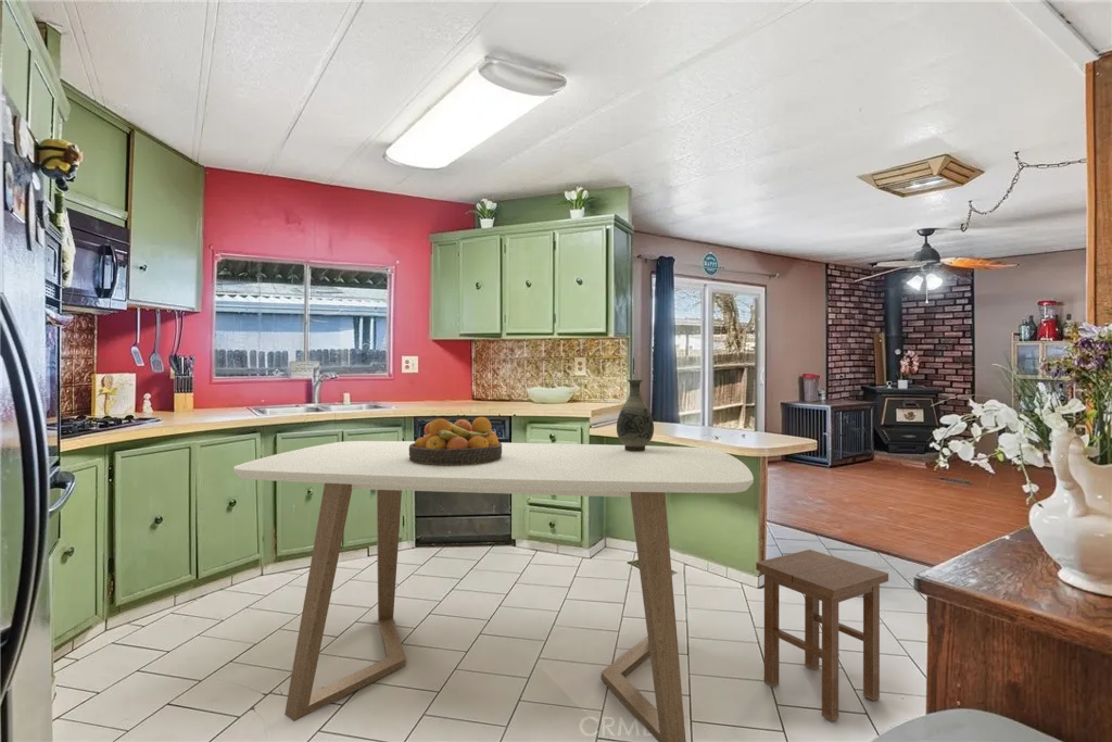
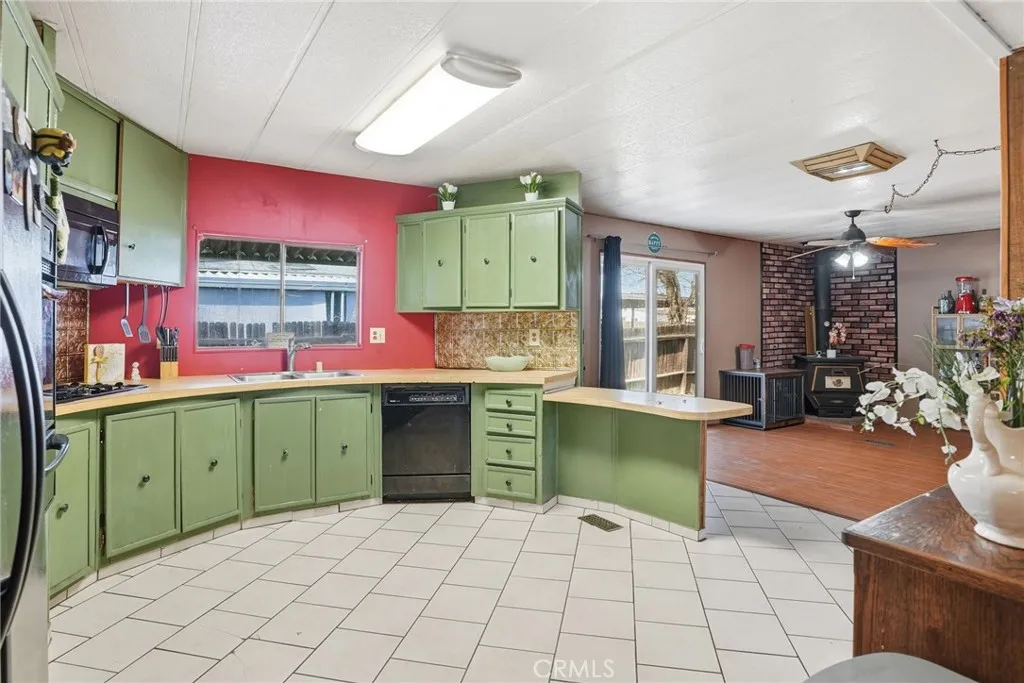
- dining table (501, 492)
- vase (634, 414)
- fruit bowl (456, 437)
- stool (822, 628)
